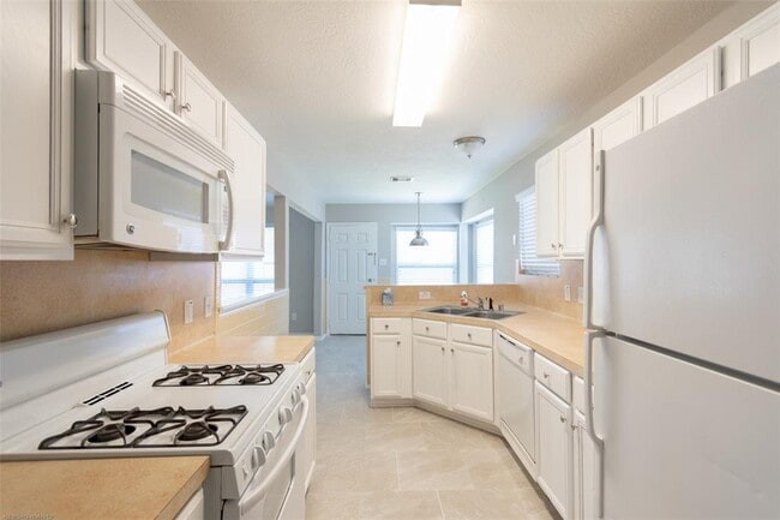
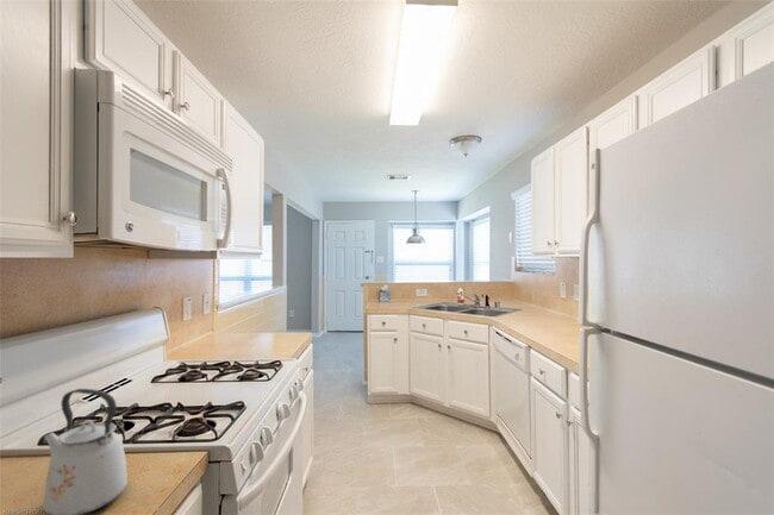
+ kettle (77, 444)
